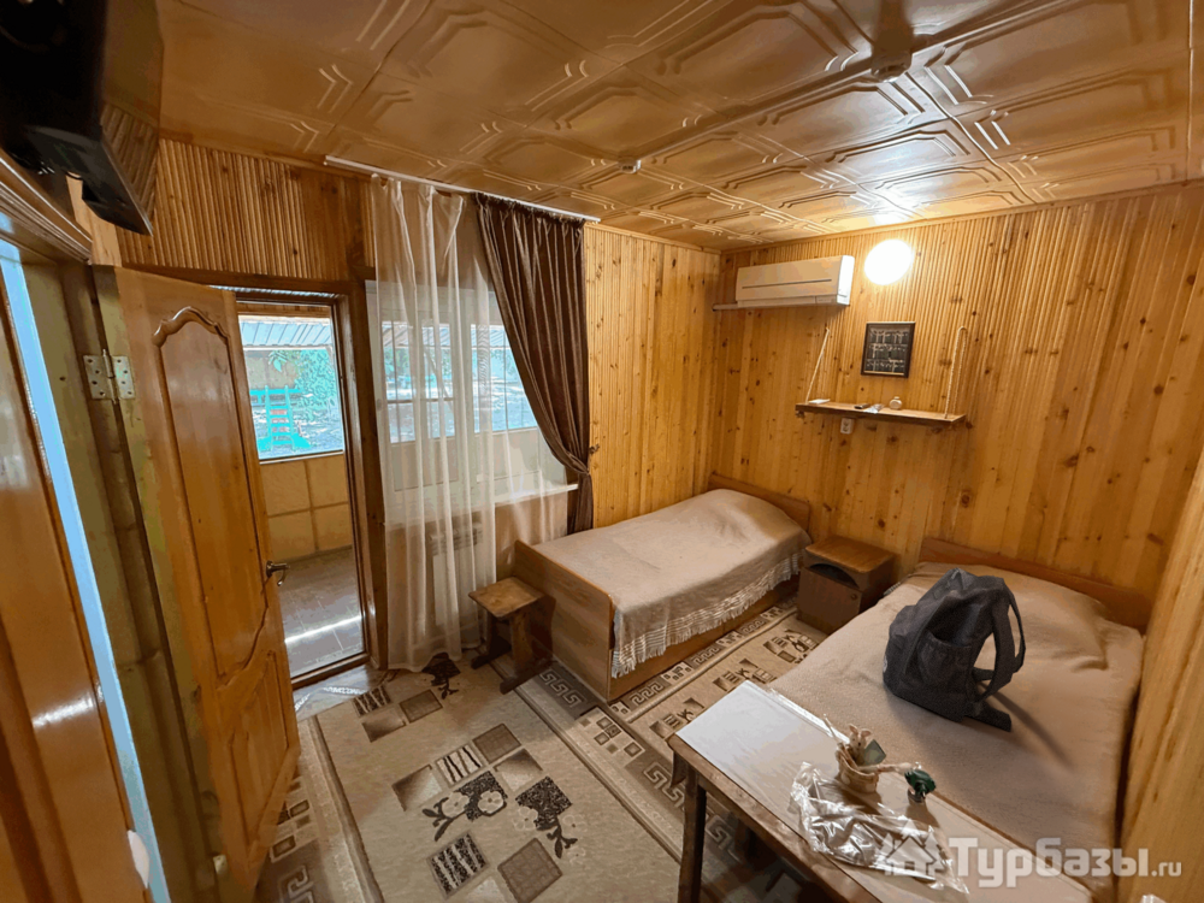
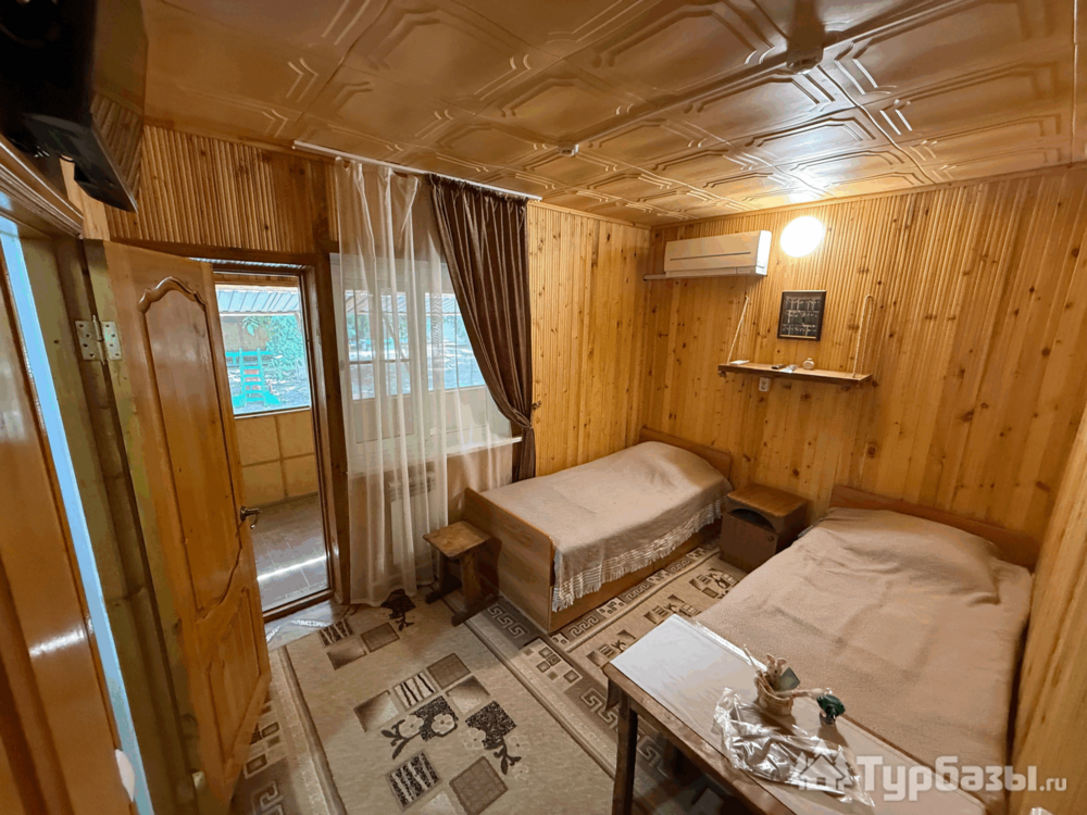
- backpack (952, 631)
